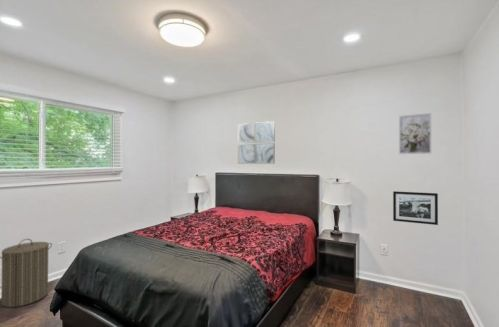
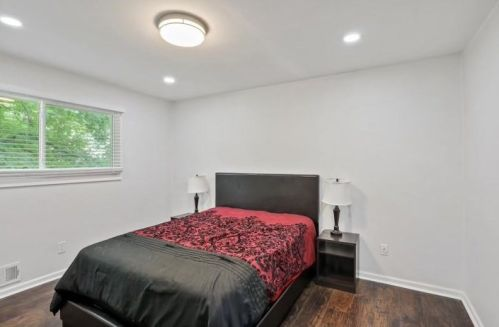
- wall art (255, 142)
- wall art (414, 134)
- picture frame (414, 207)
- laundry hamper (26, 268)
